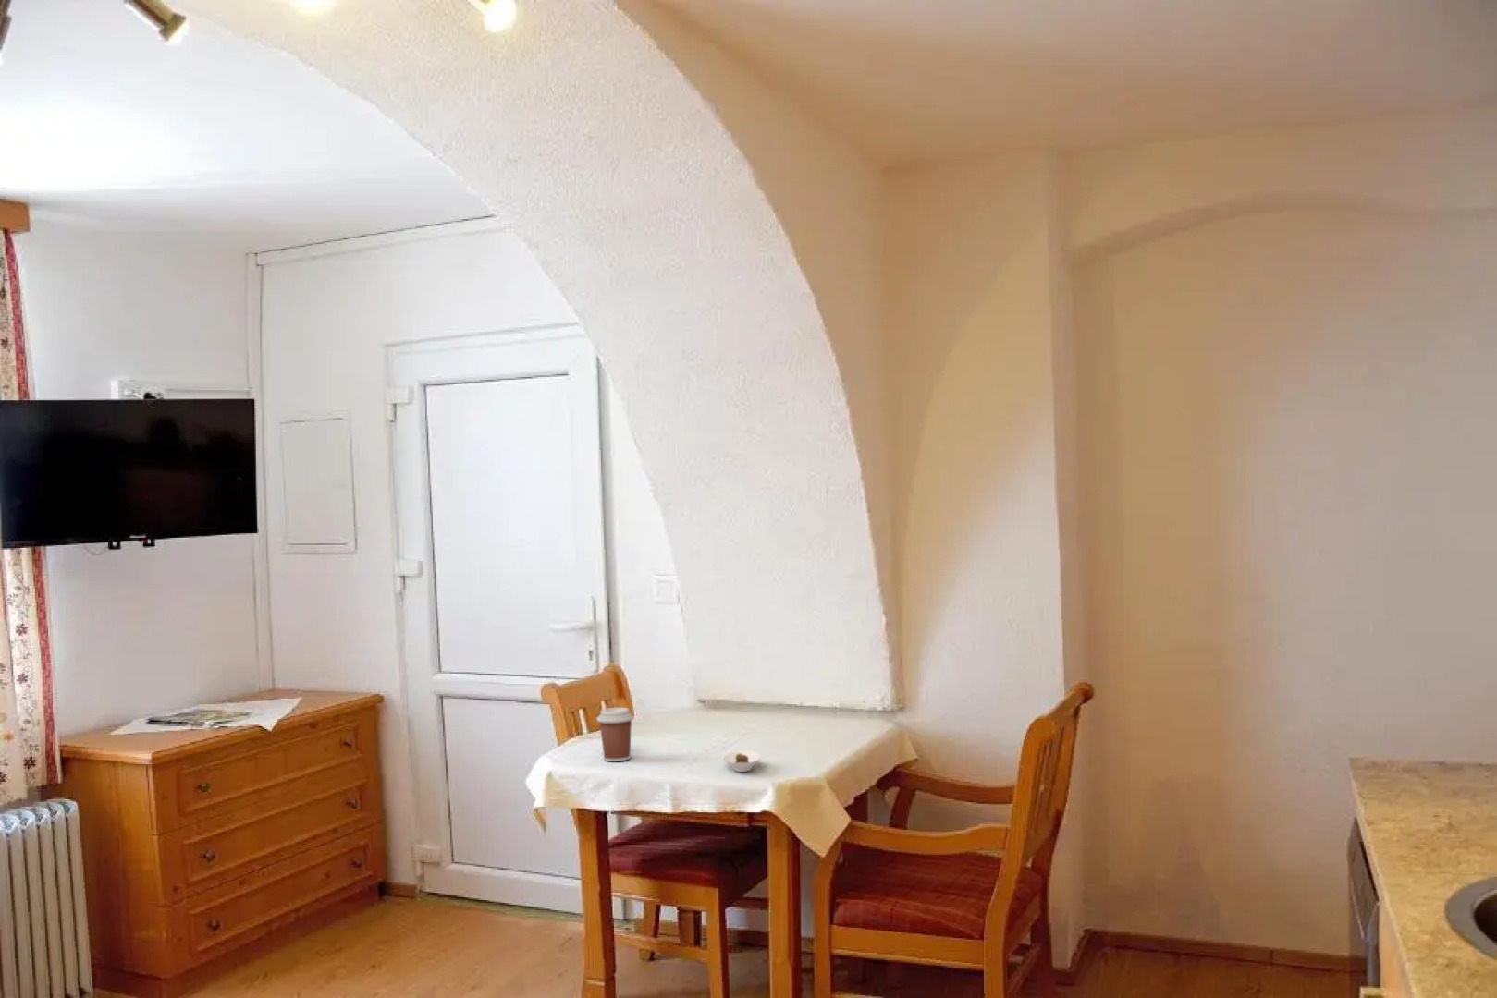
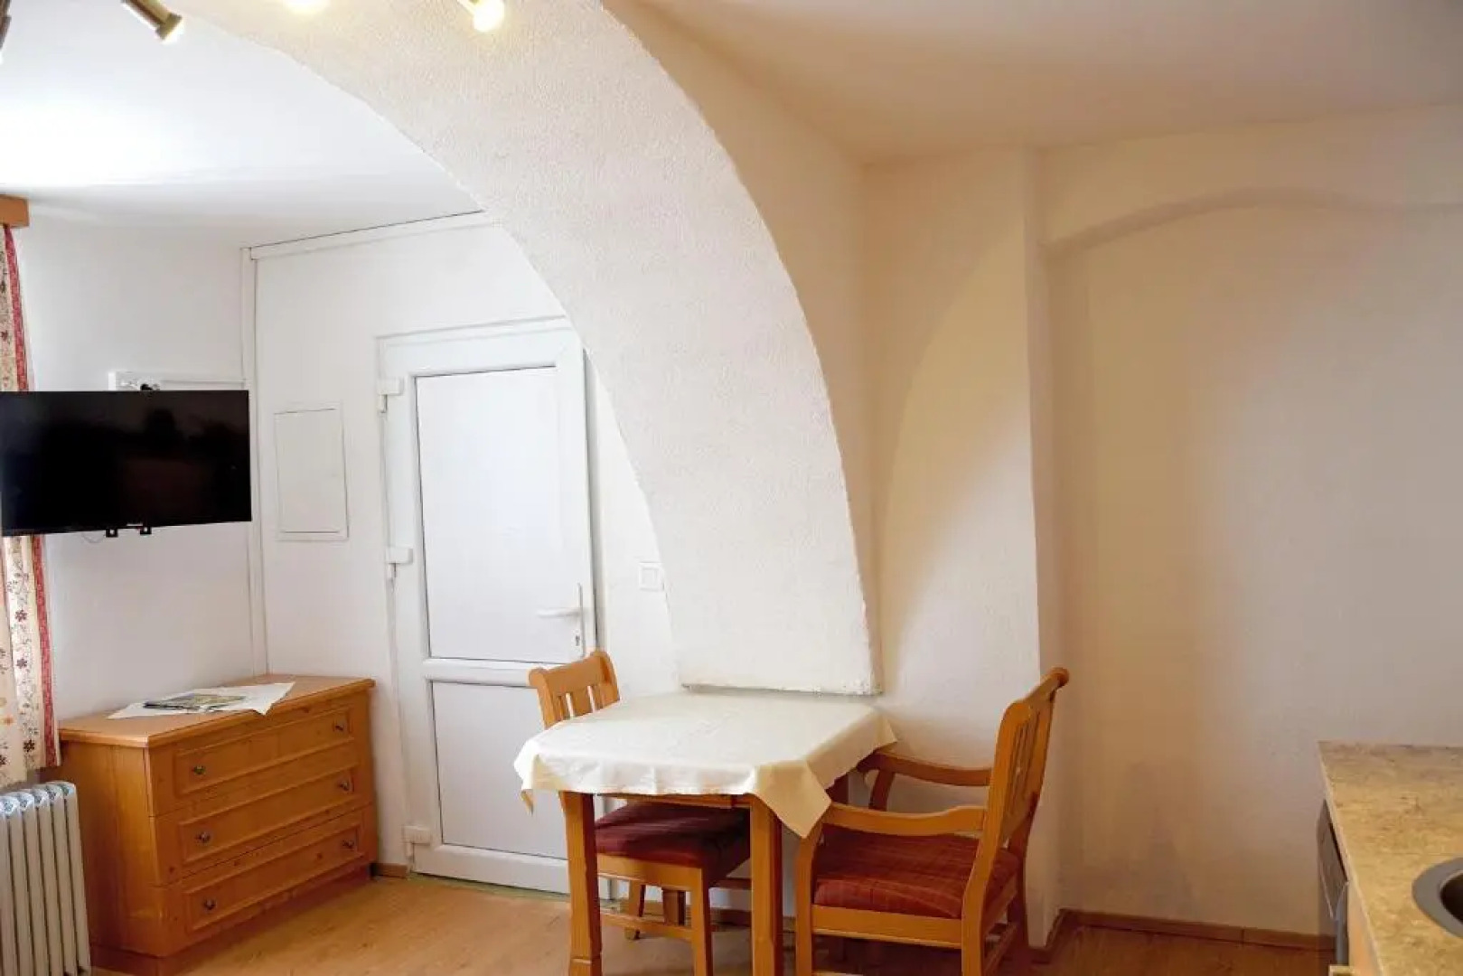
- saucer (742, 761)
- coffee cup (615, 734)
